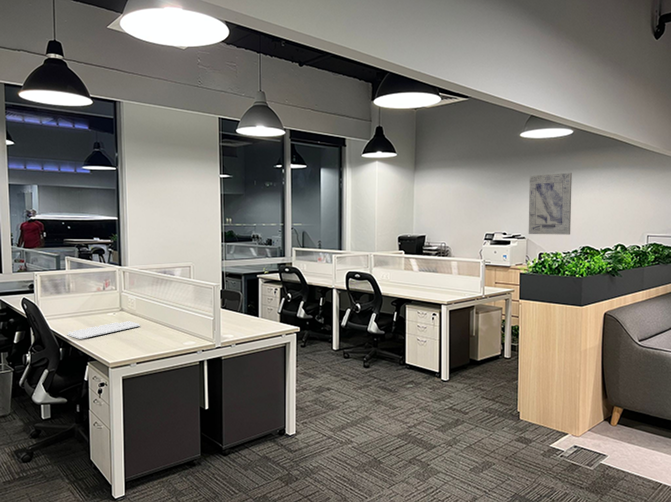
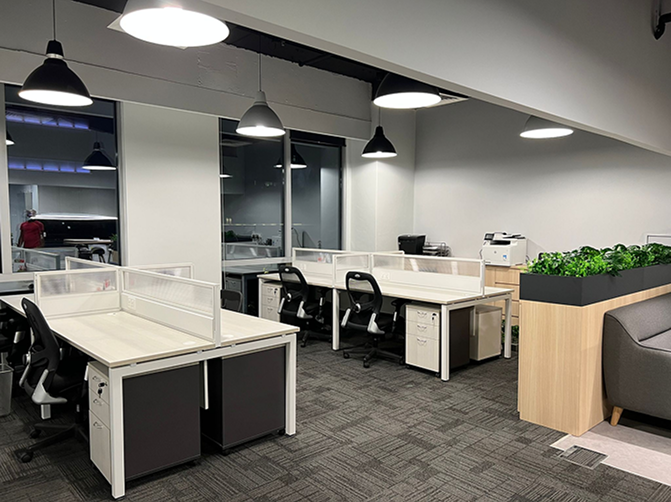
- keyboard (105, 329)
- wall art (549, 204)
